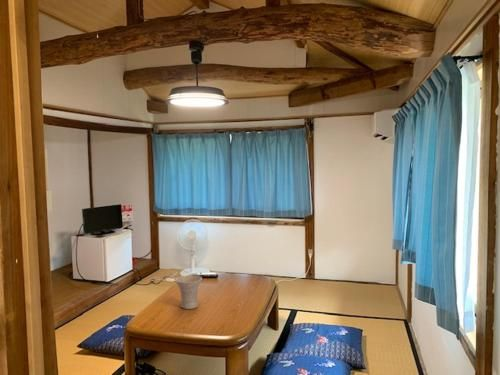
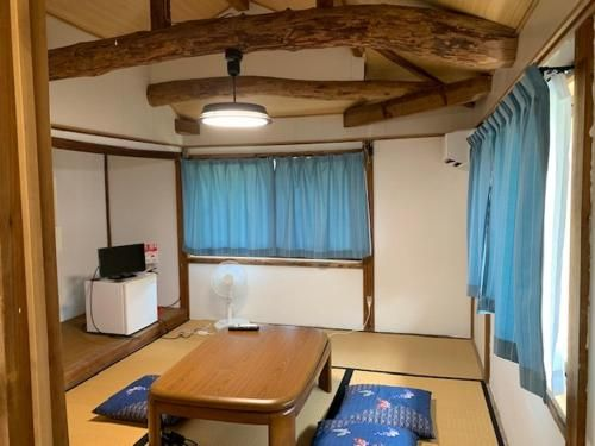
- vase (189, 292)
